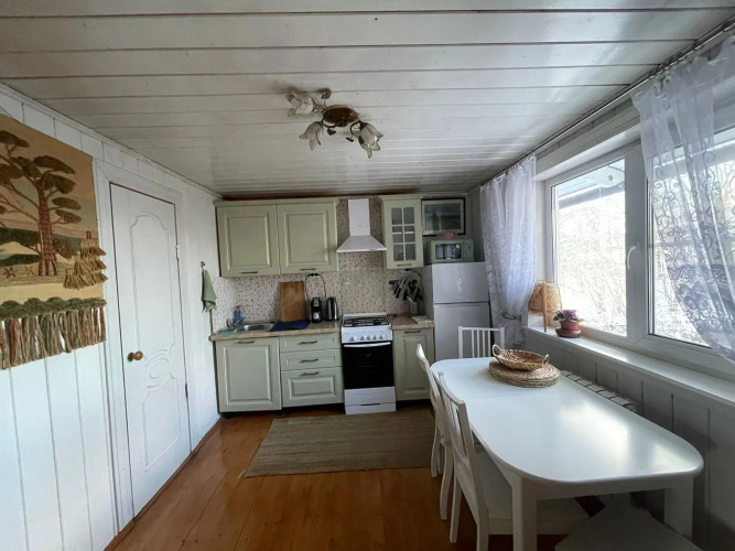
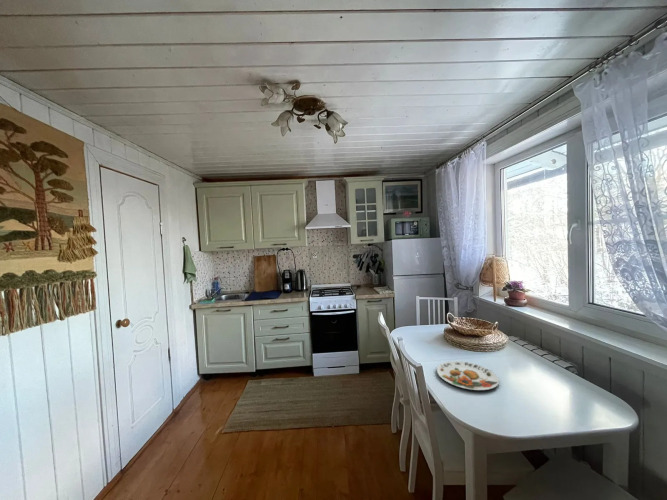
+ plate (466, 375)
